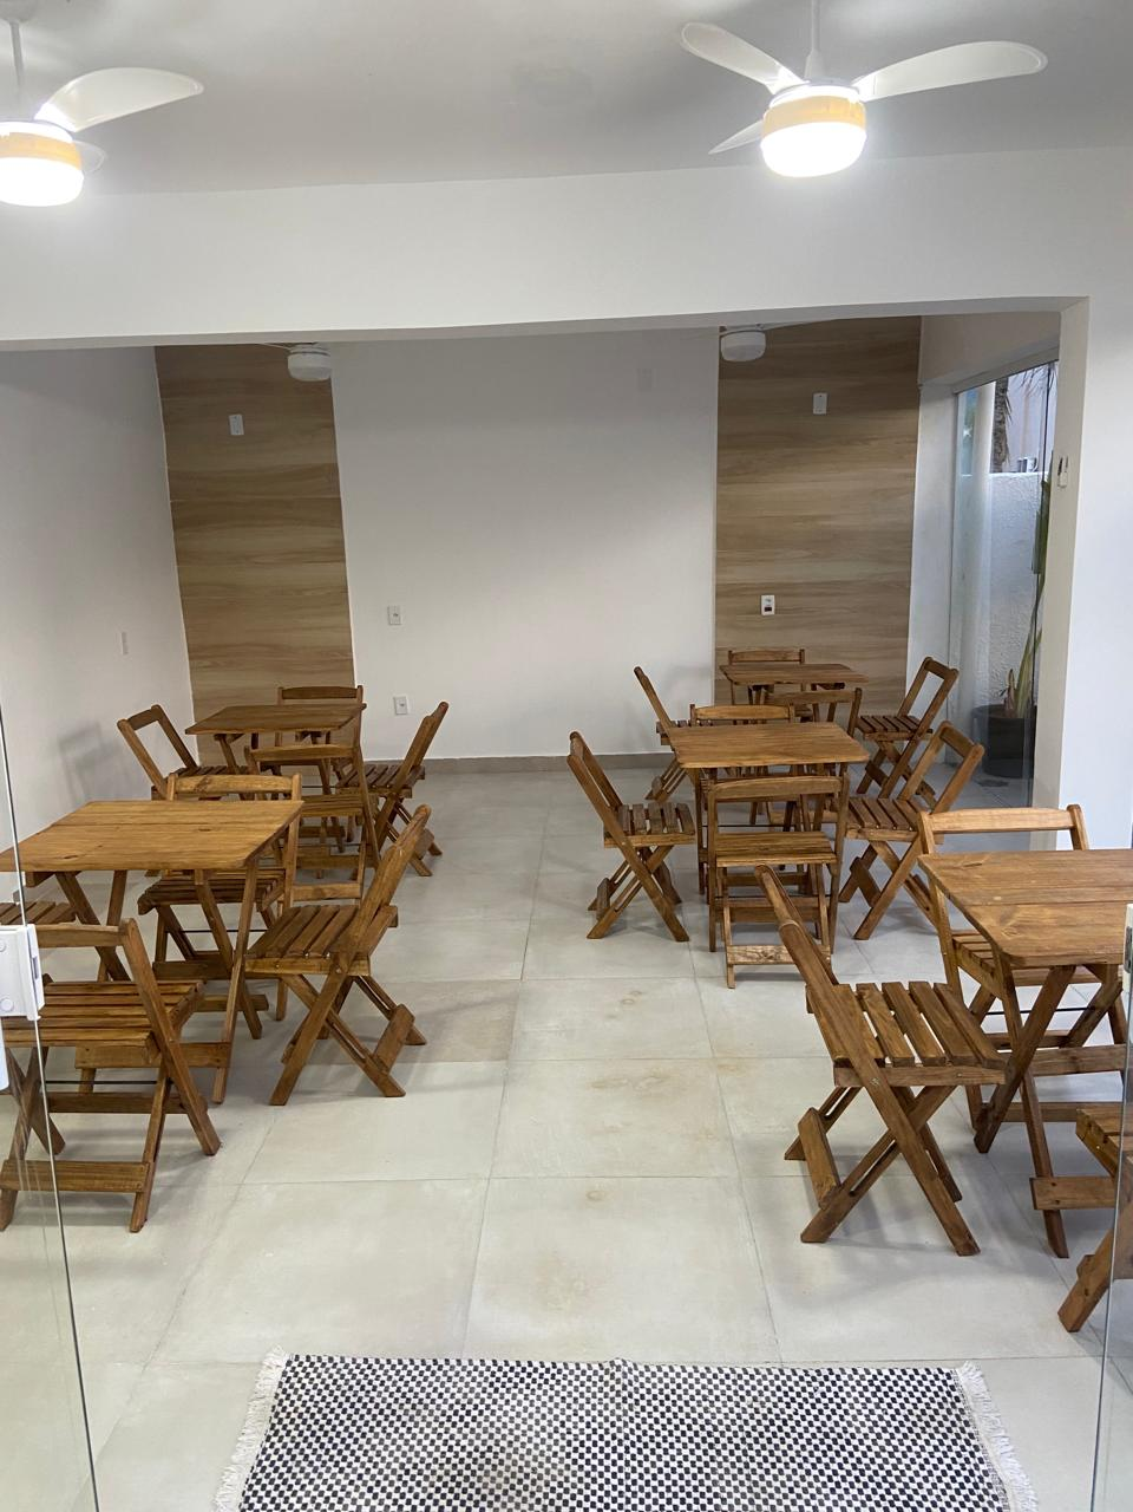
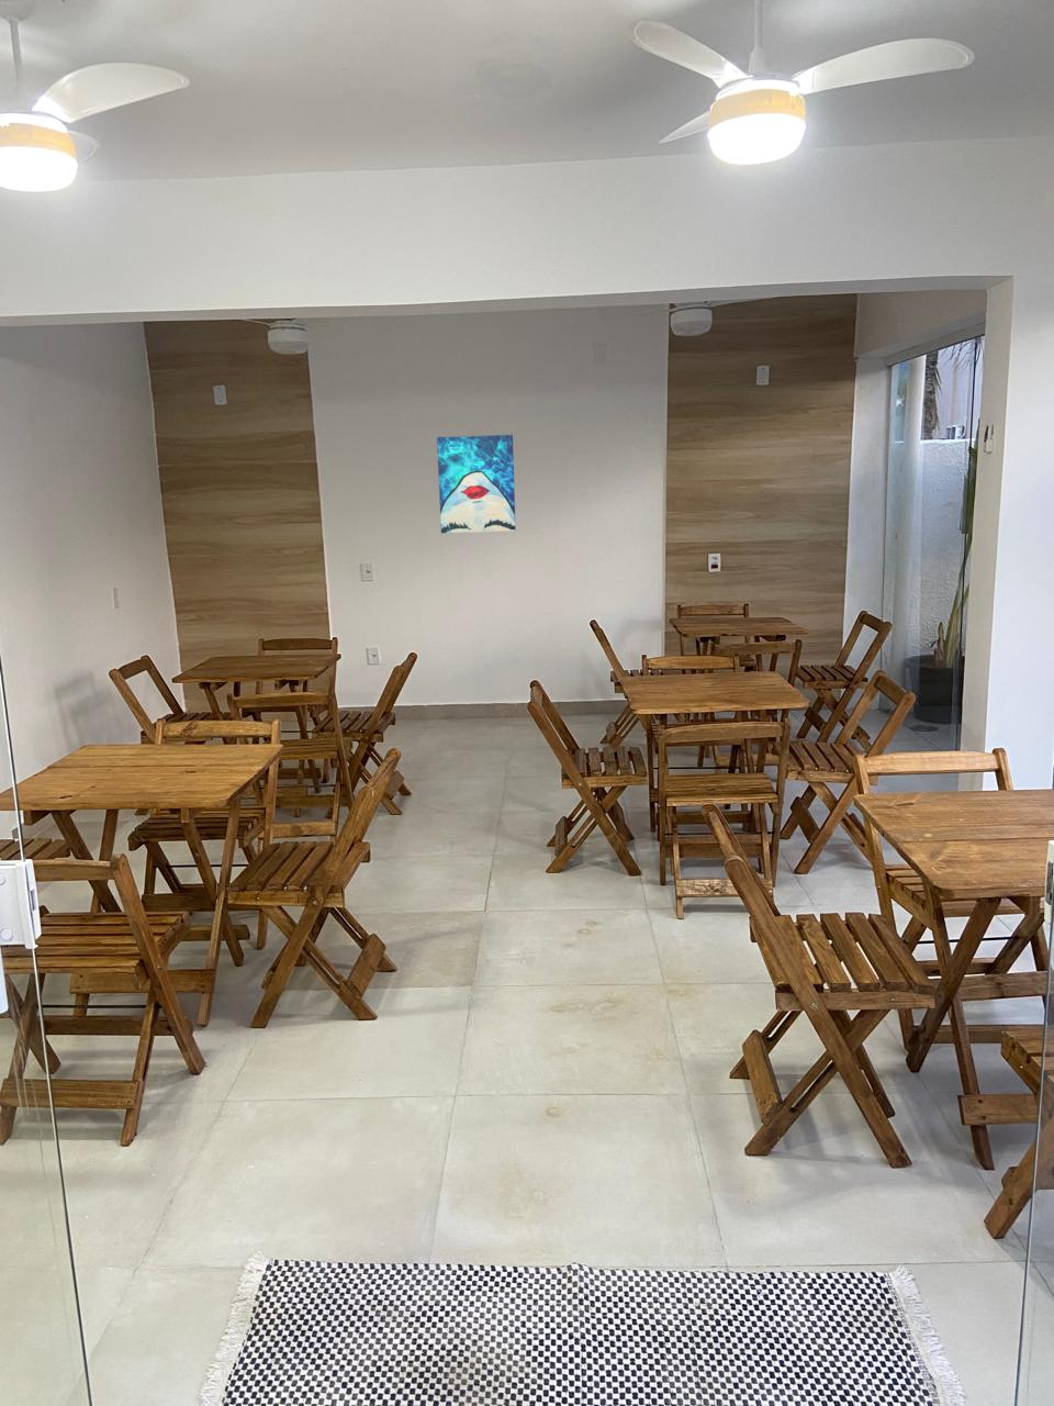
+ wall art (476, 485)
